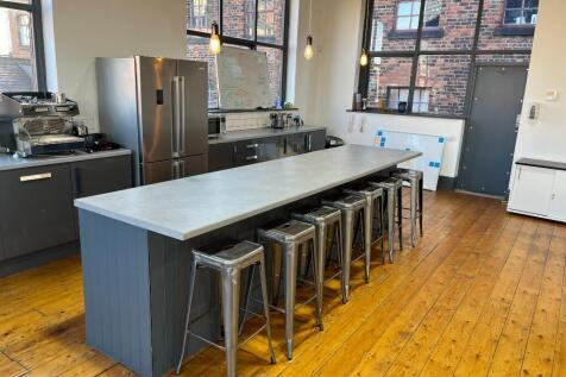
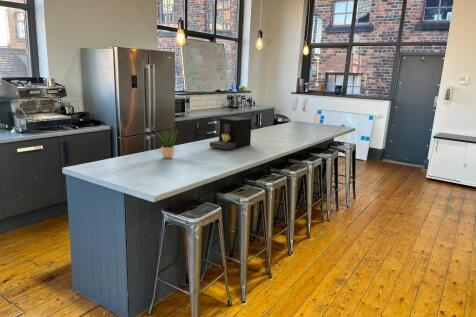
+ coffee maker (231, 132)
+ potted plant (168, 140)
